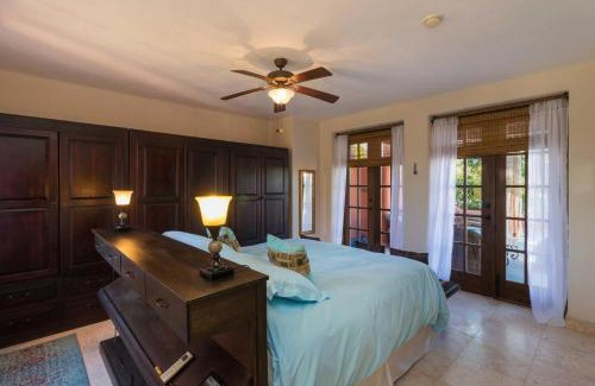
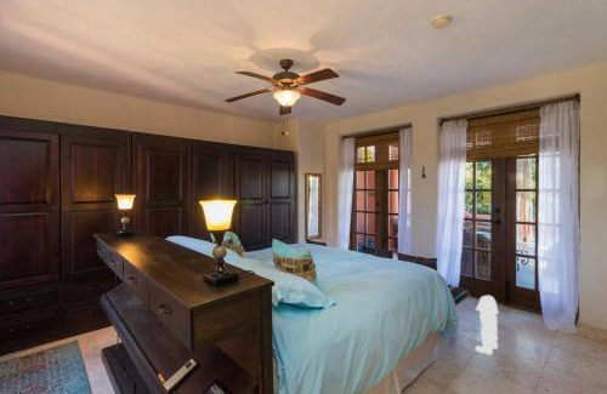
+ boots (487, 322)
